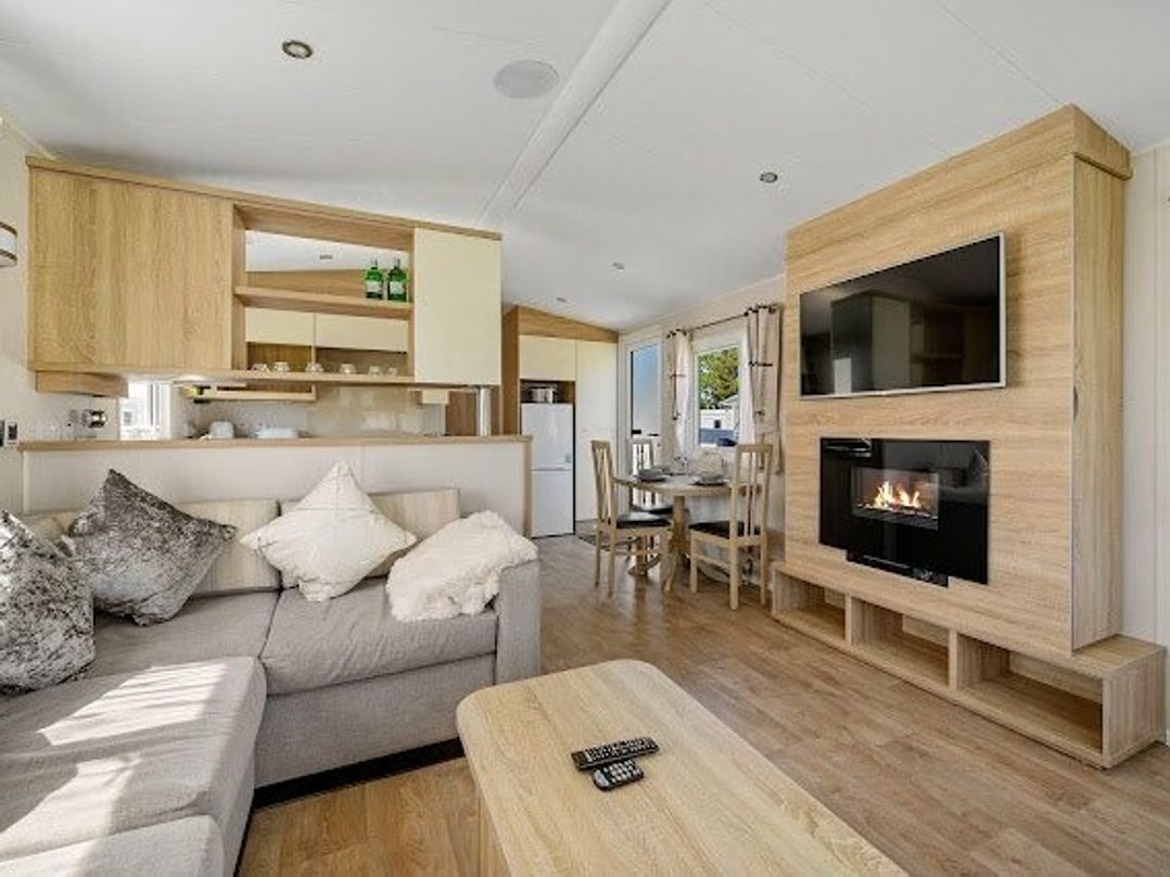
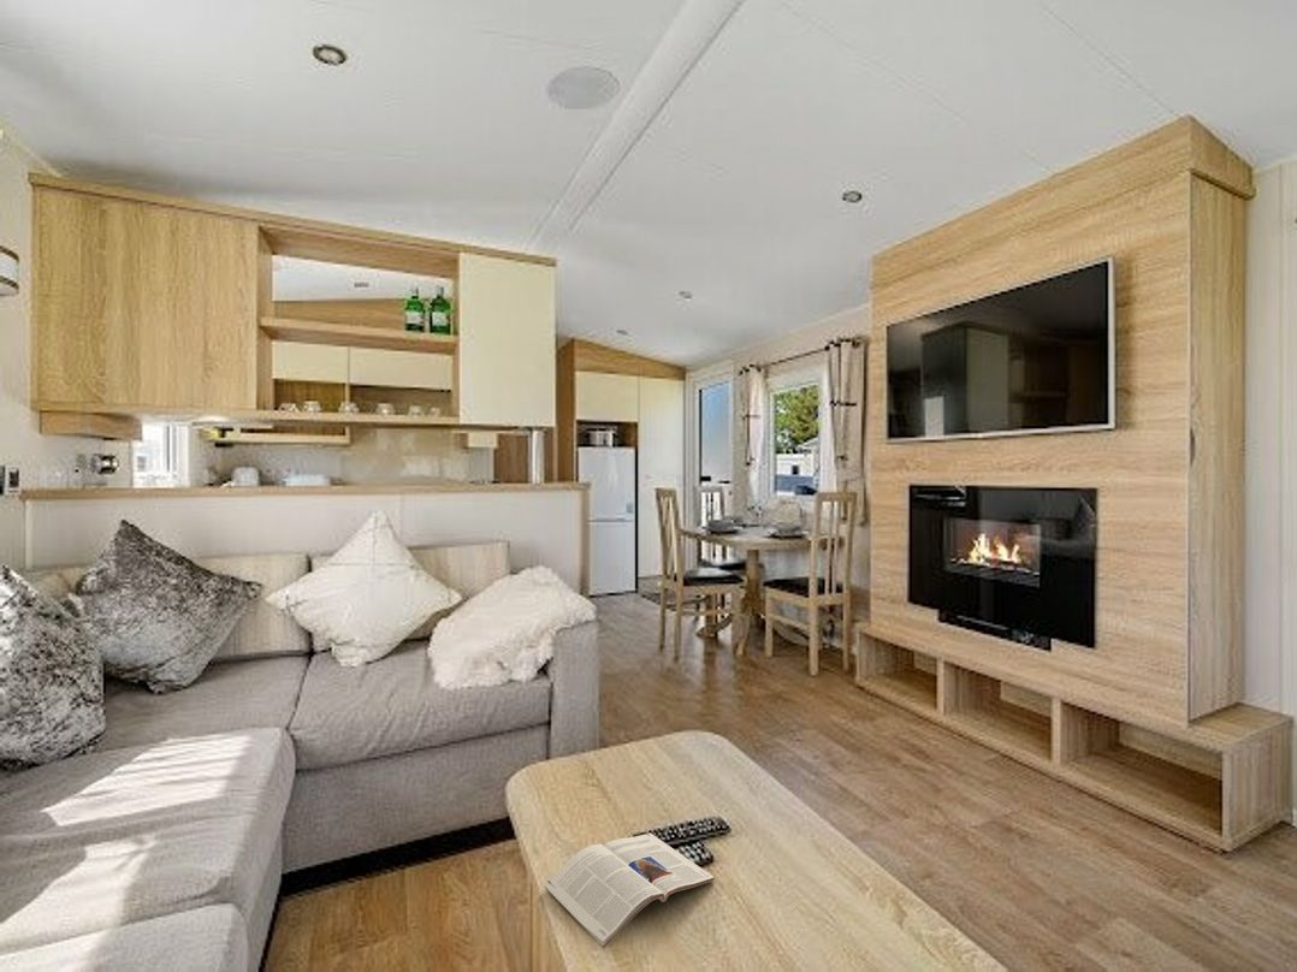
+ magazine (629, 873)
